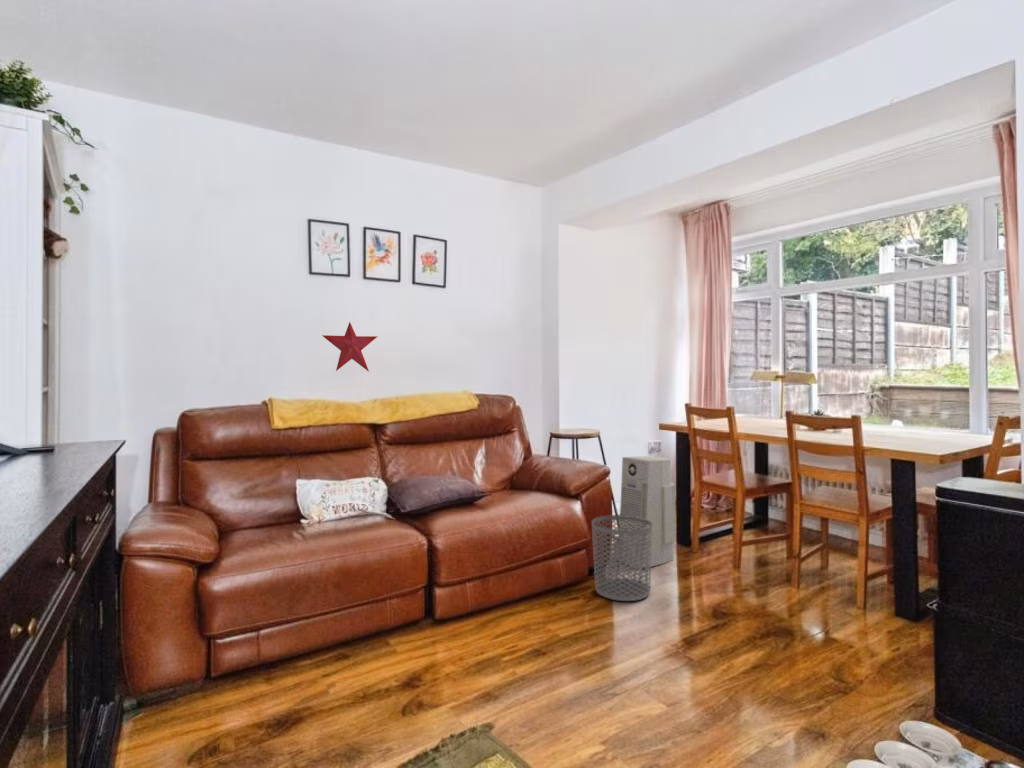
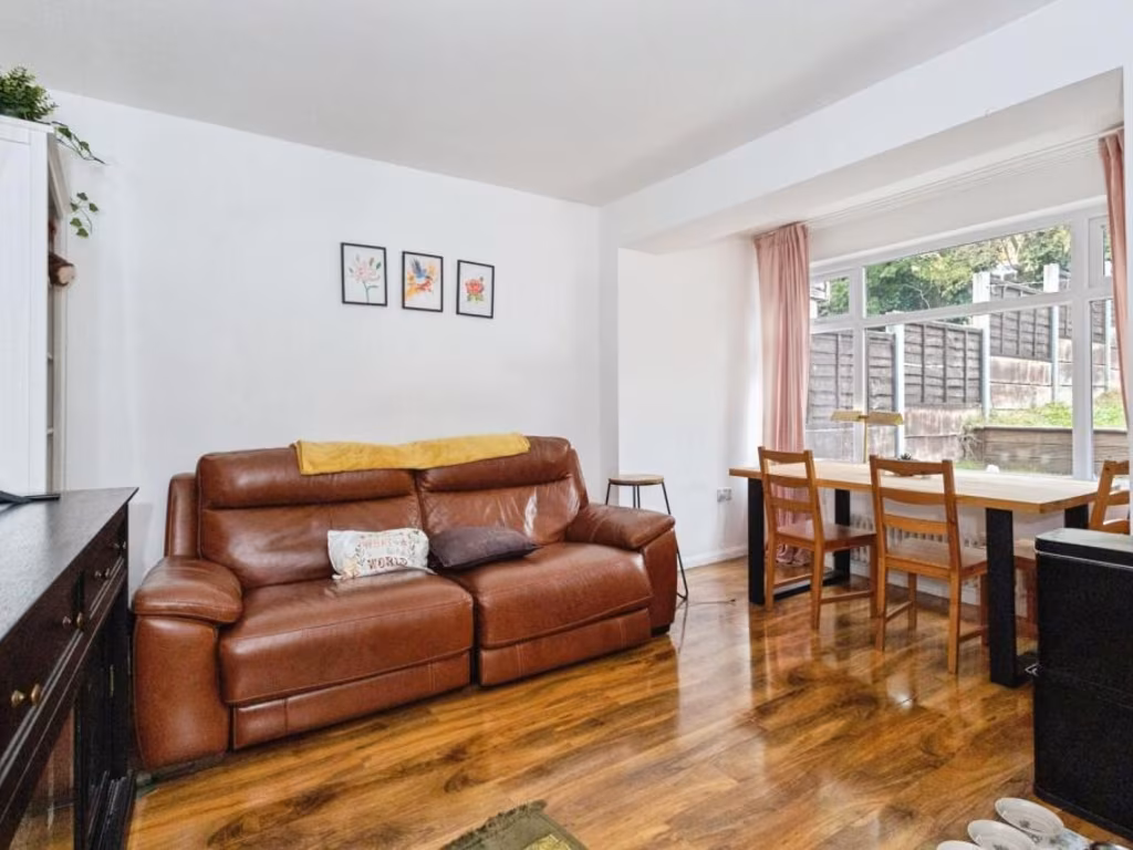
- decorative star (350, 346)
- waste bin (622, 557)
- air purifier (647, 508)
